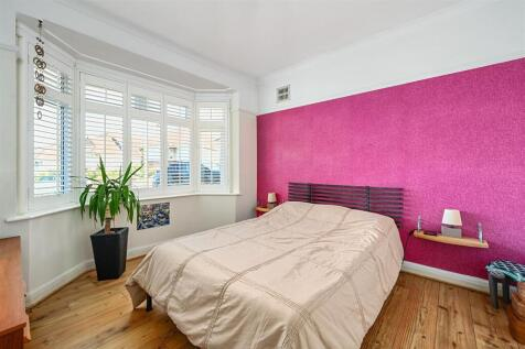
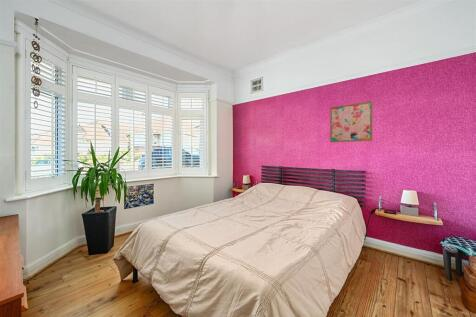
+ wall art (350, 123)
